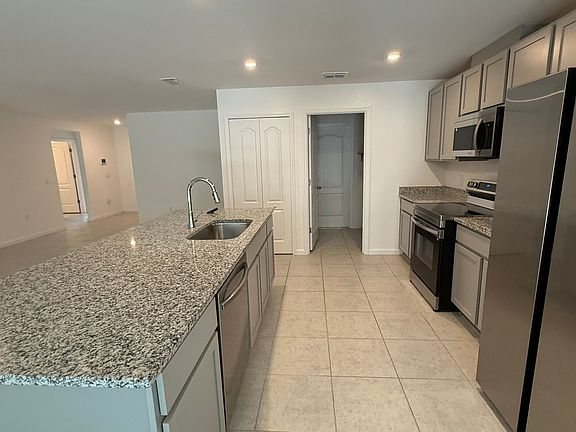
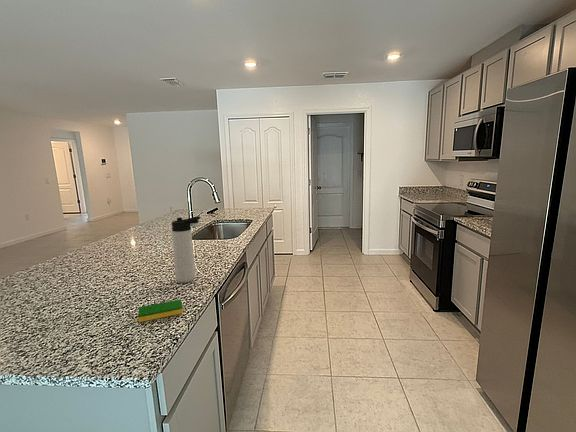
+ dish sponge (161, 310)
+ thermos bottle (187, 248)
